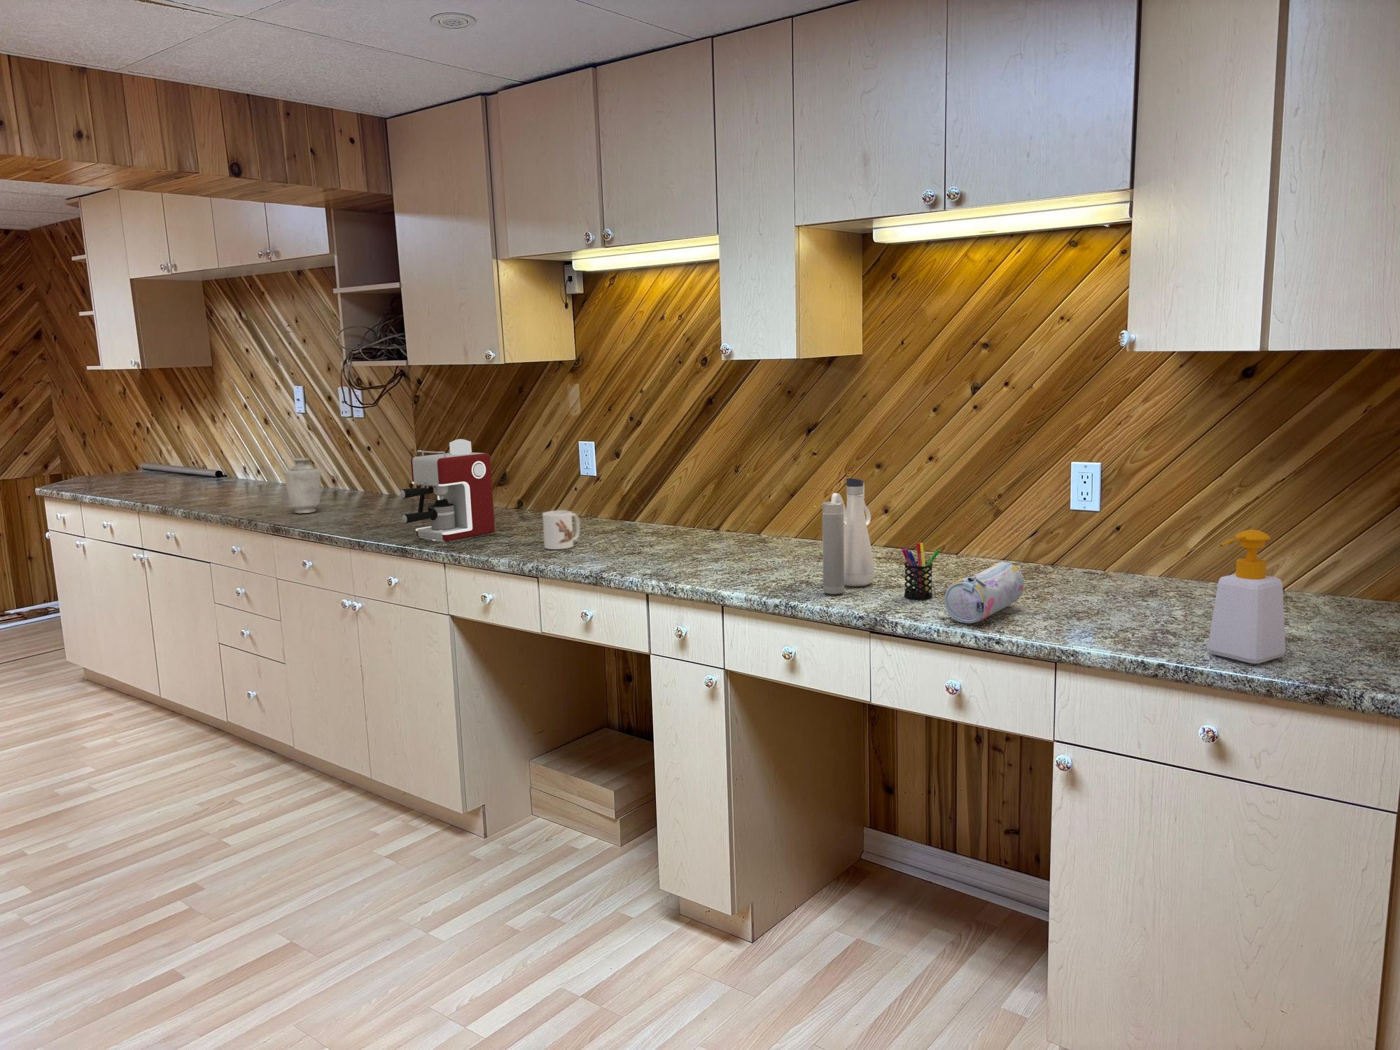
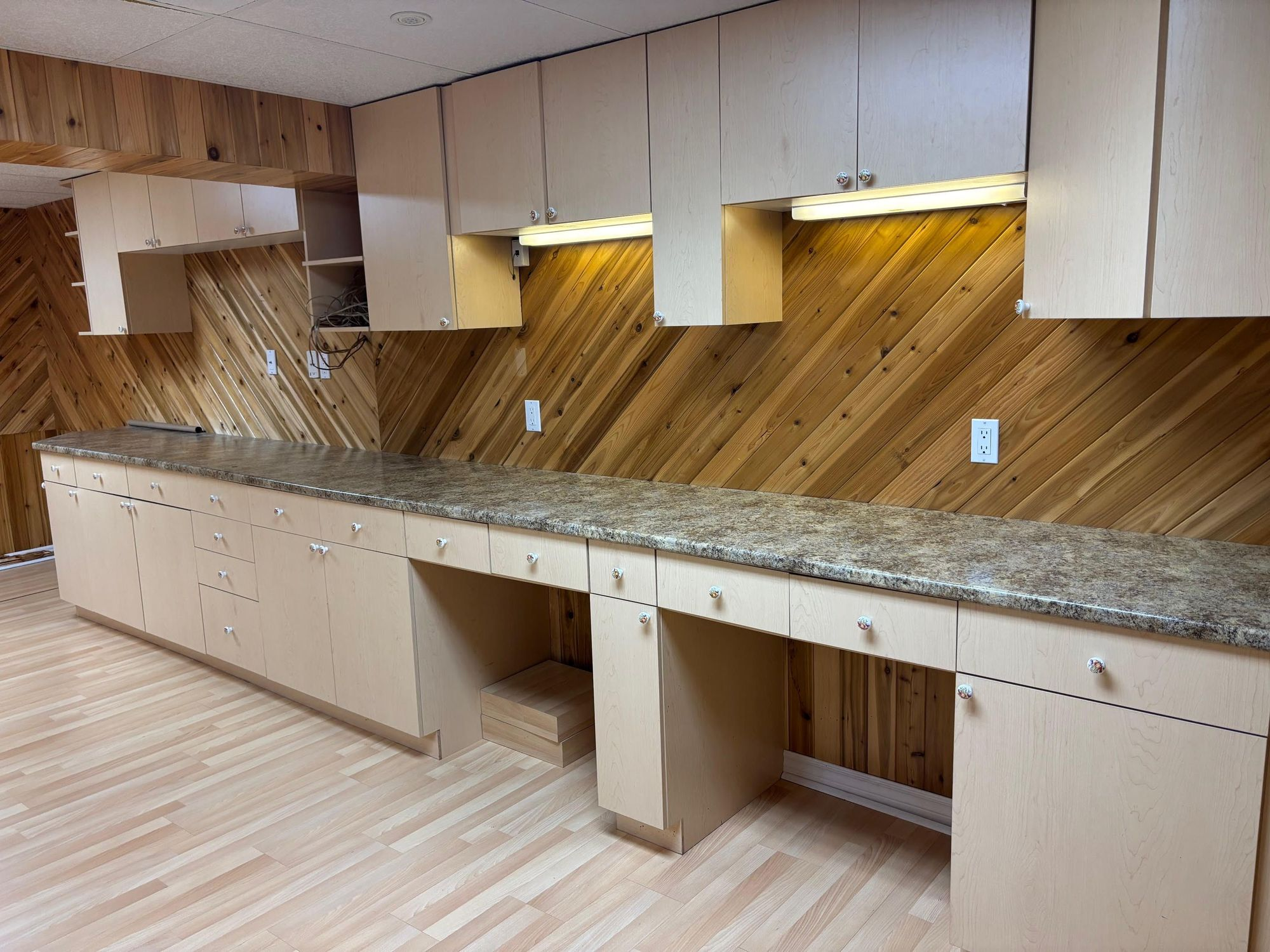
- coffee maker (441, 490)
- pencil case (984, 591)
- pen holder (922, 568)
- mug (563, 528)
- vase (303, 485)
- soap bottle (1241, 594)
- water bottle (849, 533)
